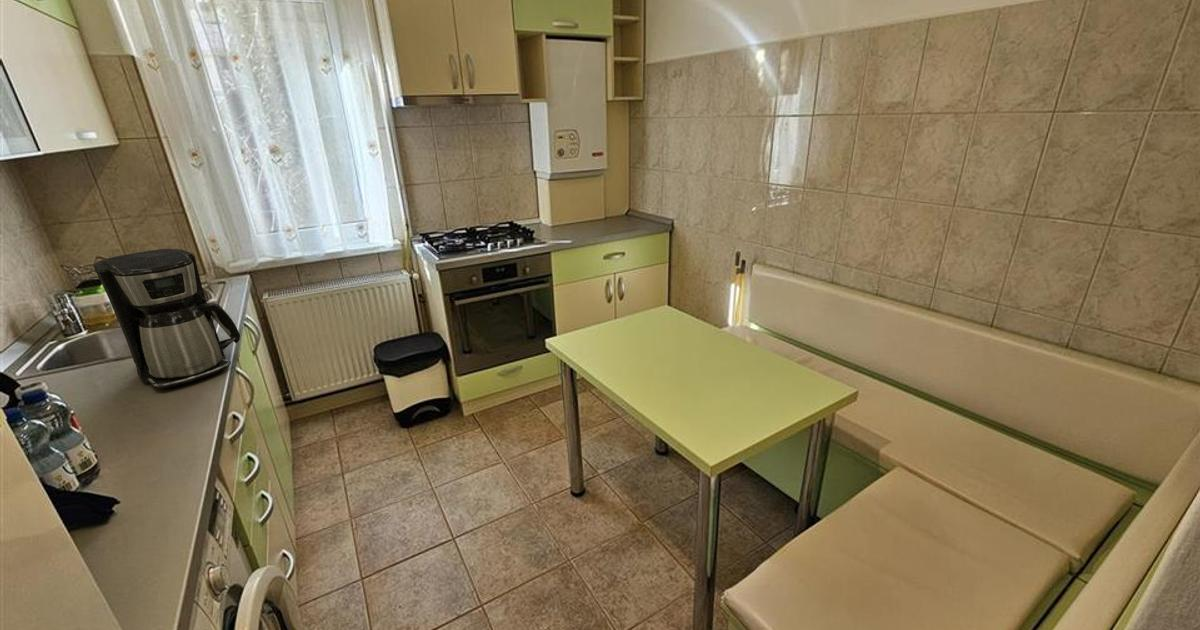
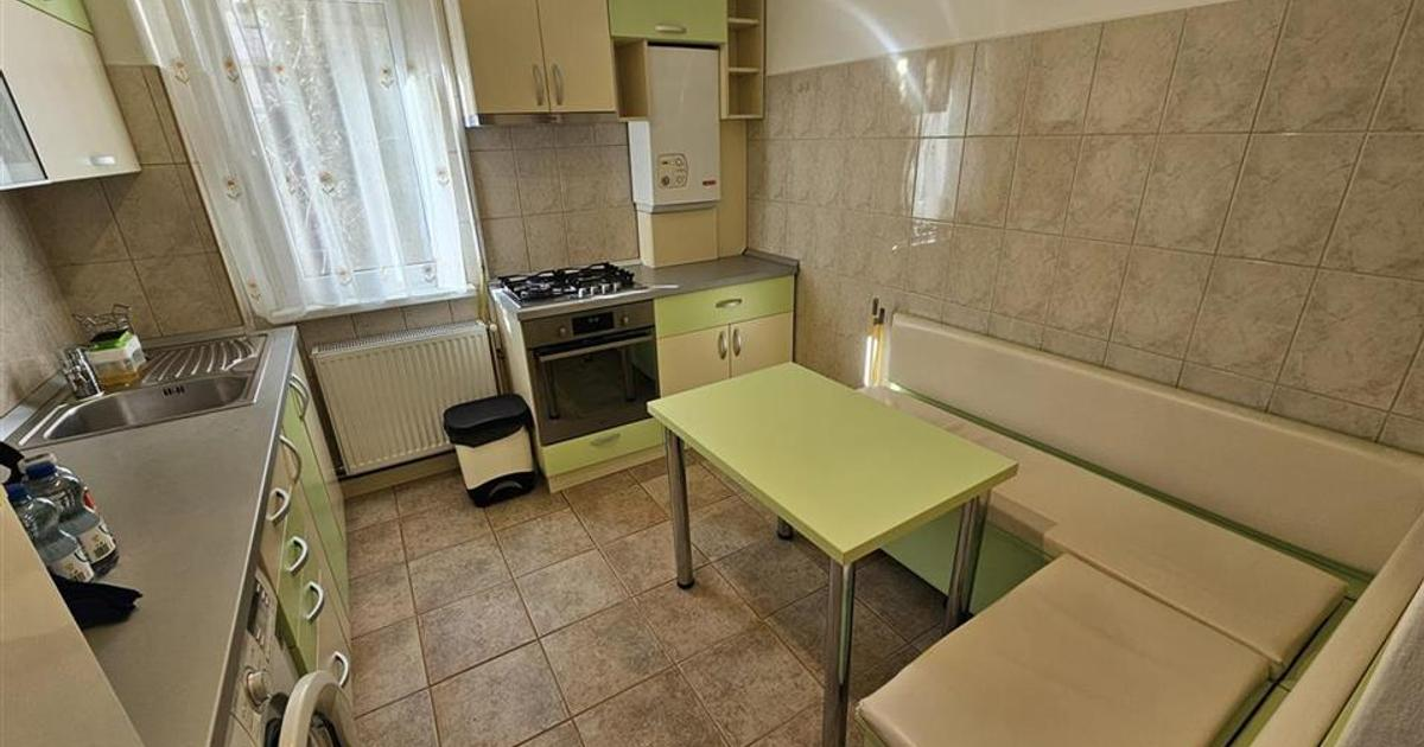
- coffee maker (175, 310)
